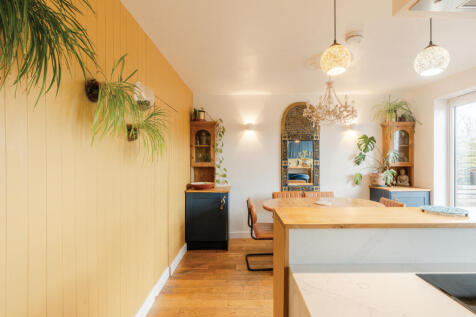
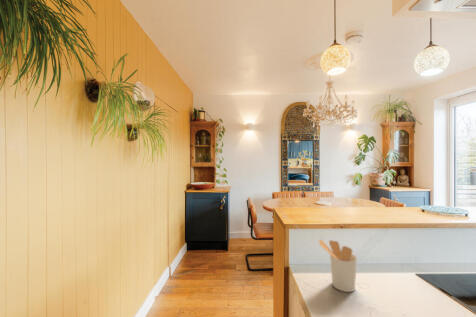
+ utensil holder (336, 262)
